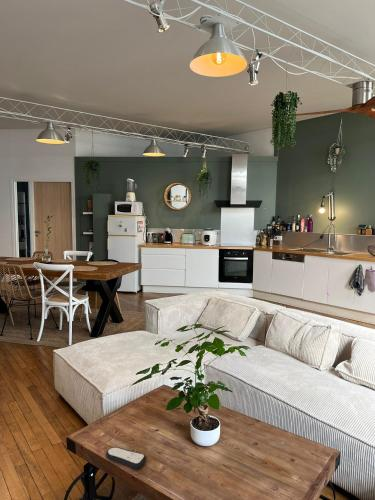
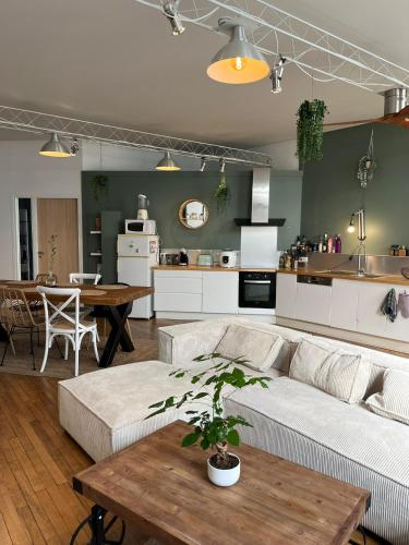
- remote control (125, 456)
